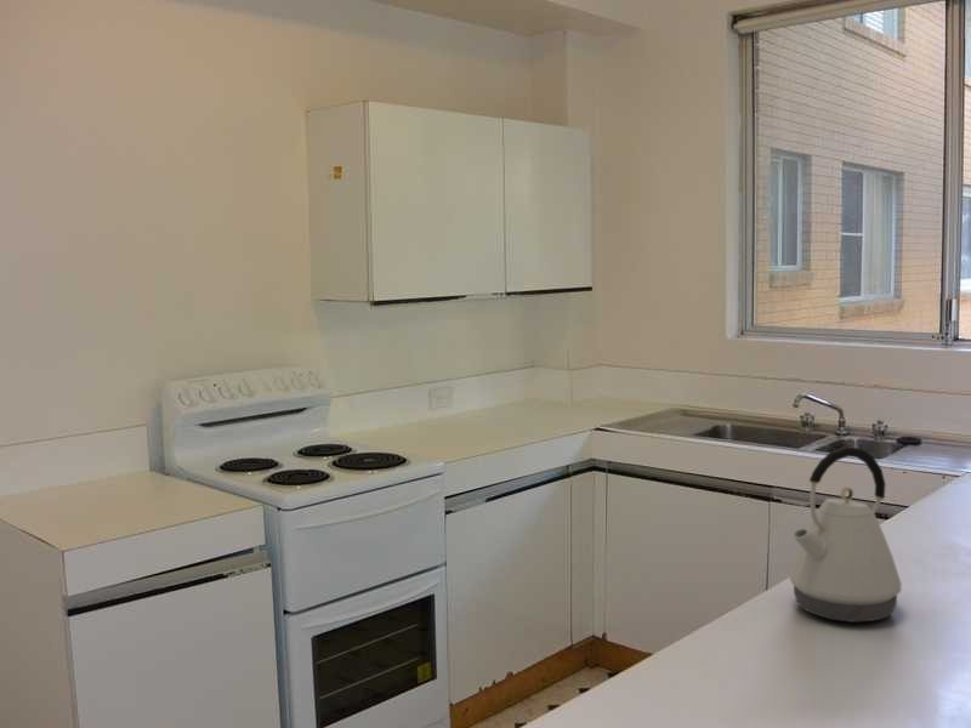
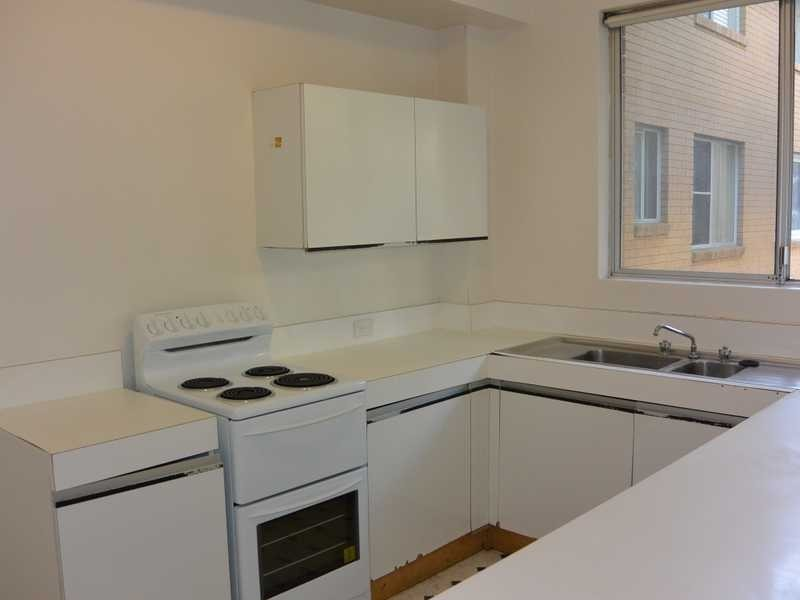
- kettle (842, 529)
